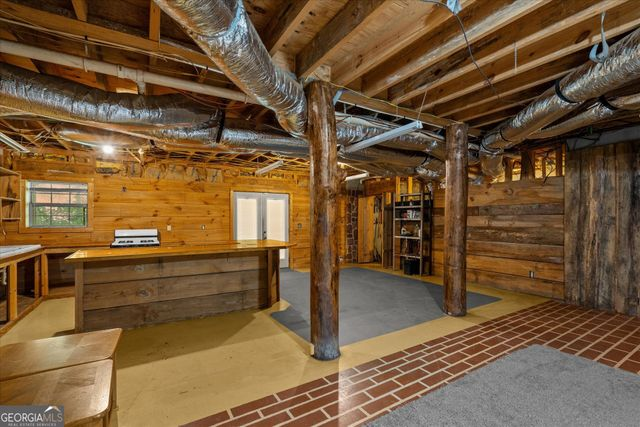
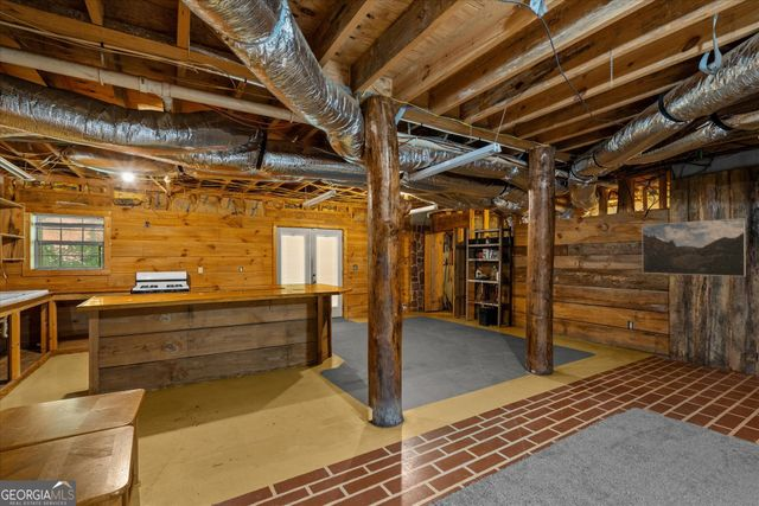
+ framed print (689, 248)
